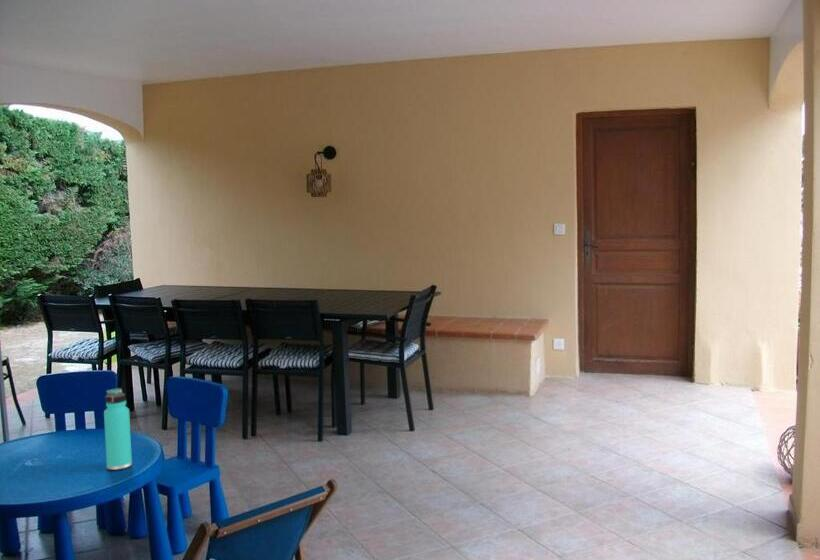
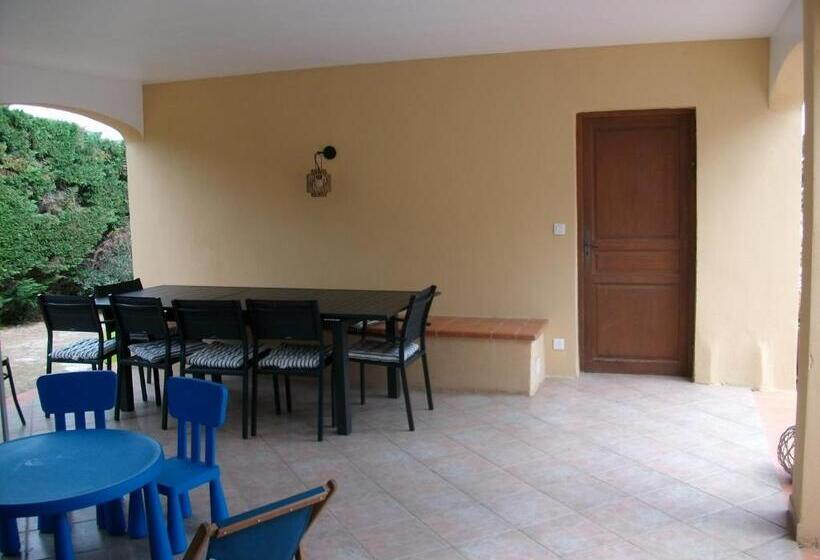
- thermos bottle (117, 427)
